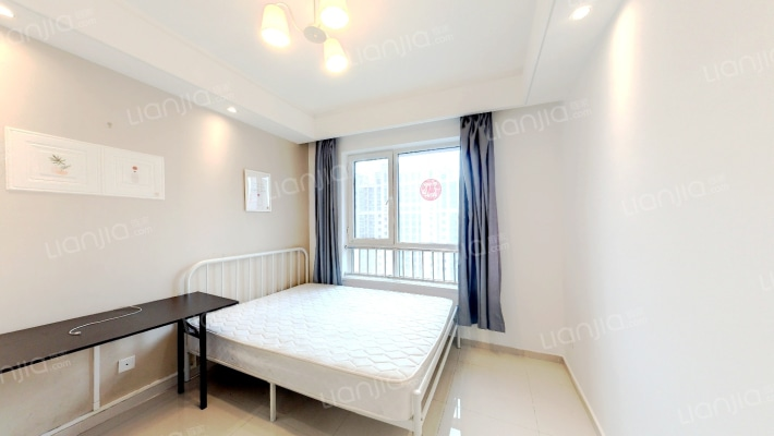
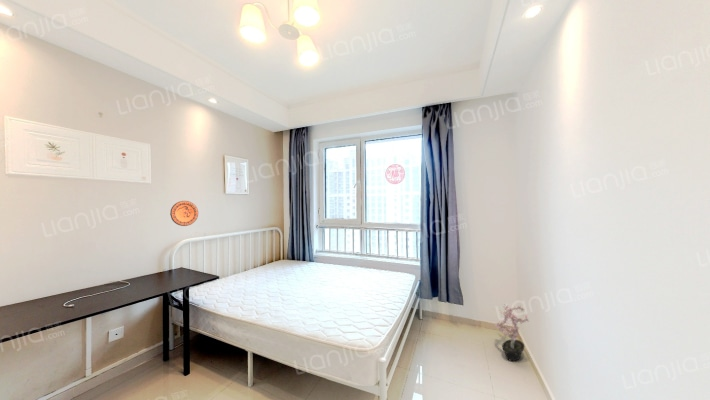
+ potted plant (511, 328)
+ decorative plate (184, 213)
